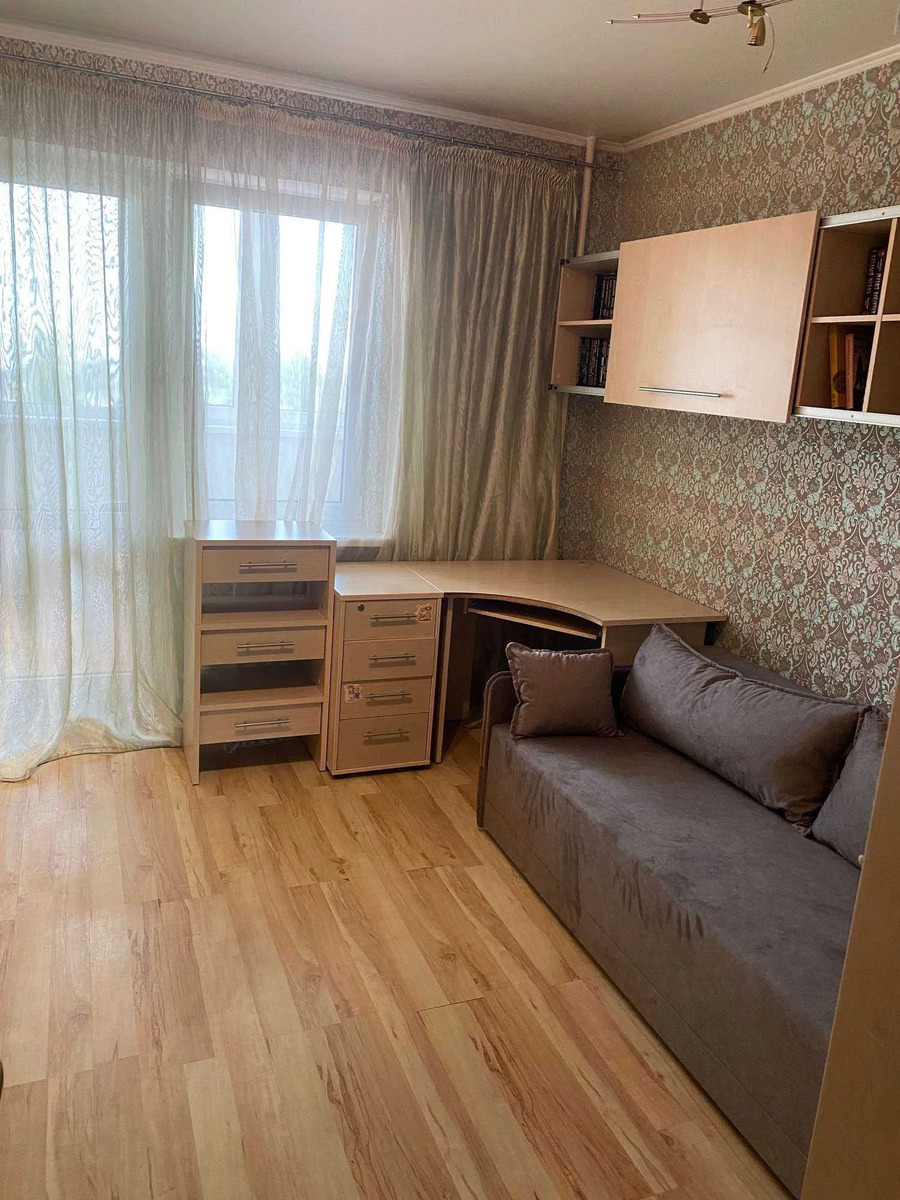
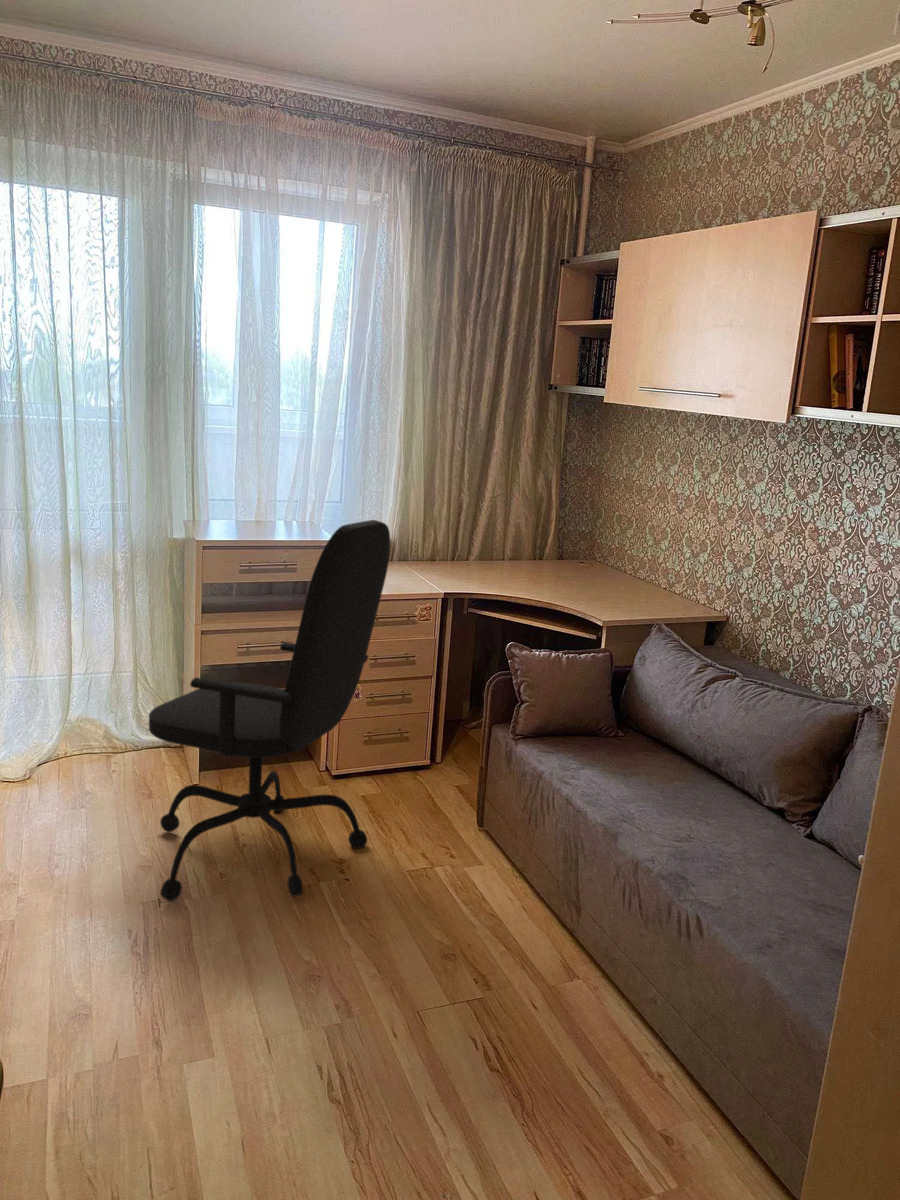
+ office chair (254, 690)
